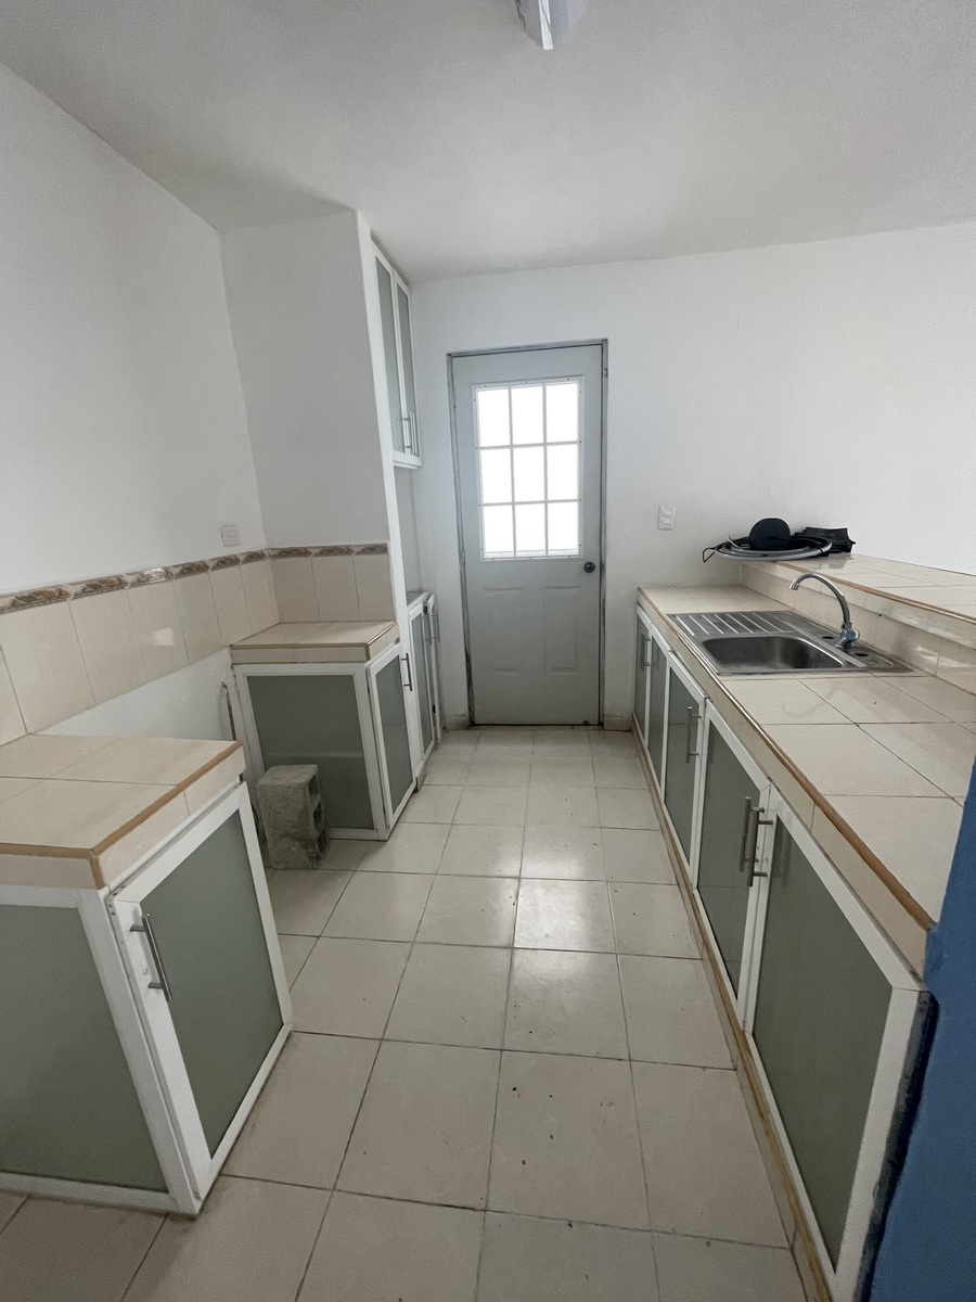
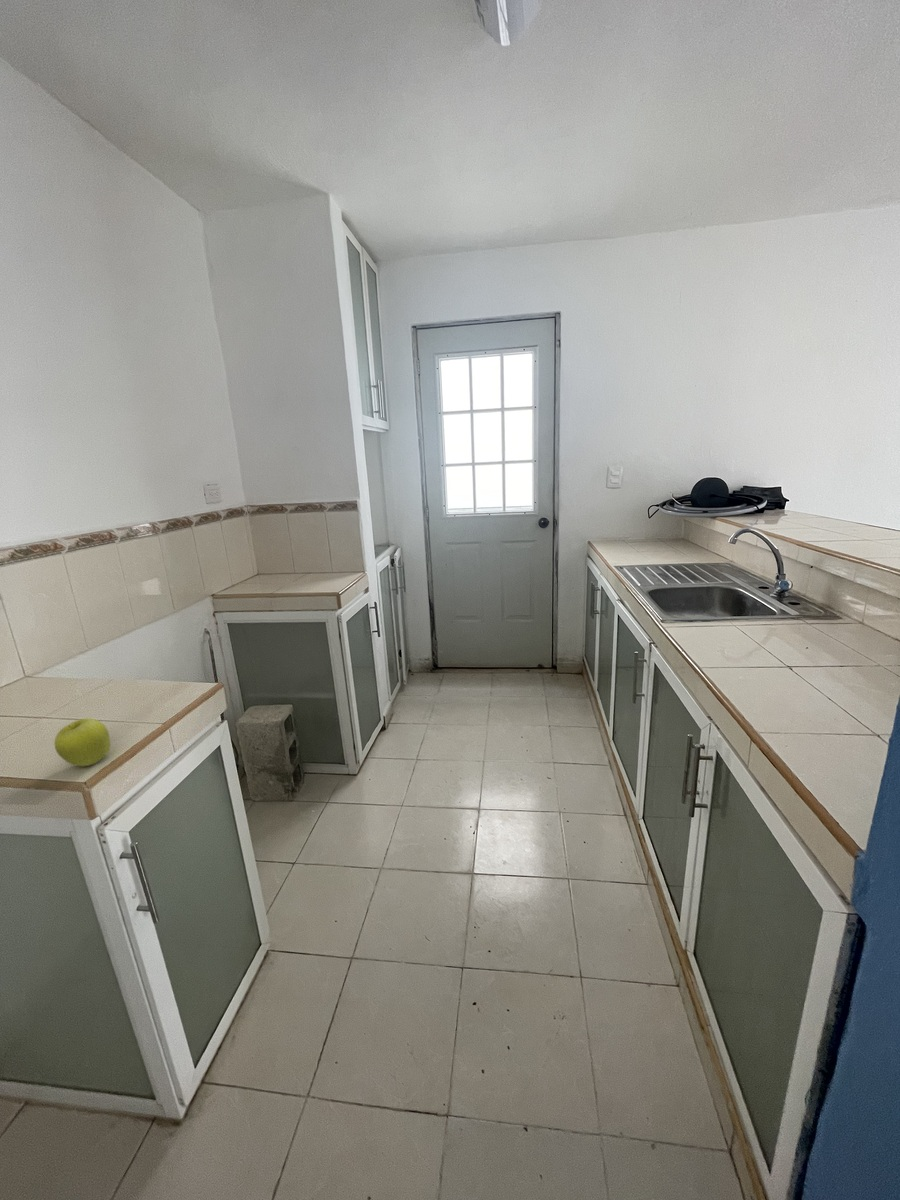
+ fruit (83, 742)
